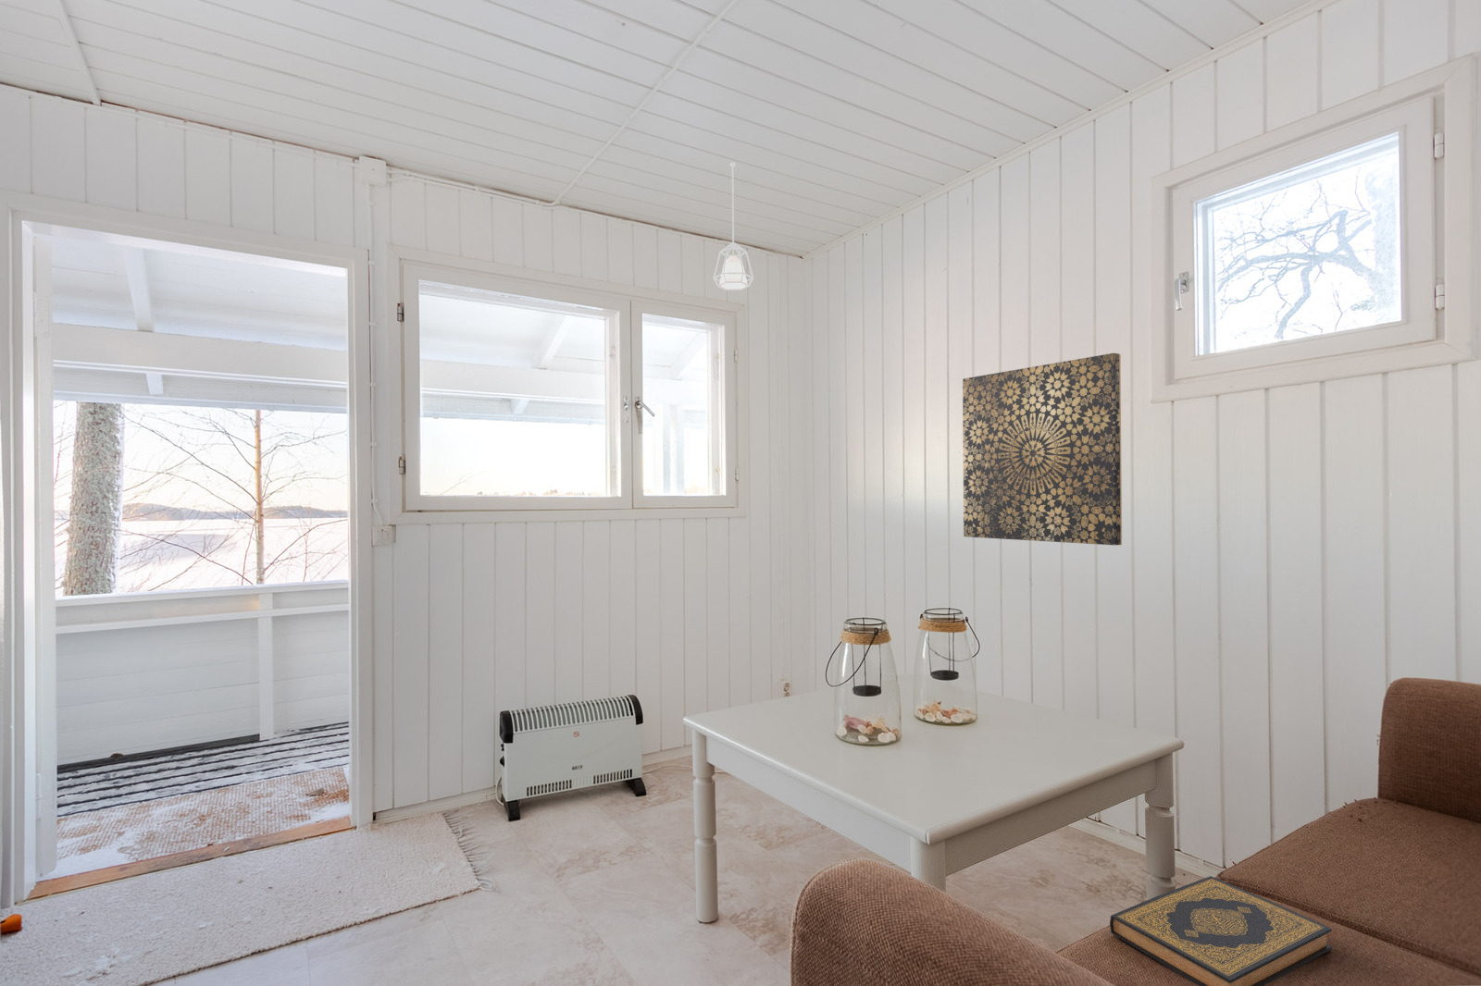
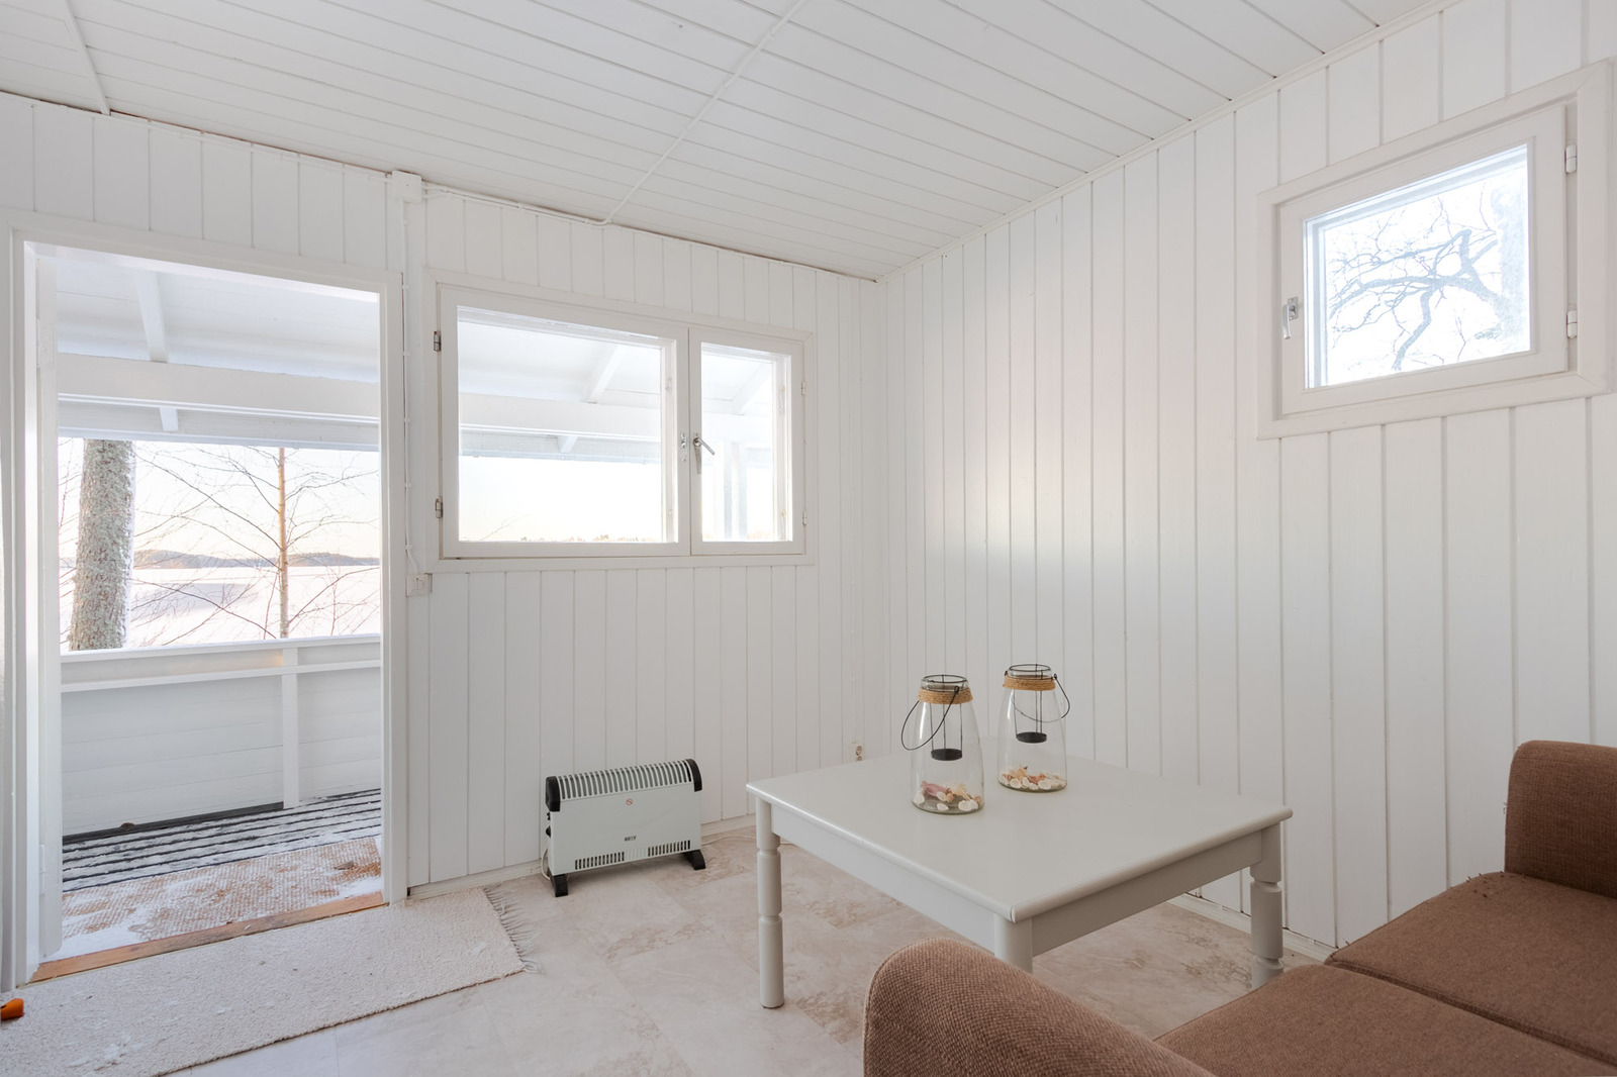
- pendant lamp (733, 224)
- wall art (1034, 453)
- hardback book (1218, 931)
